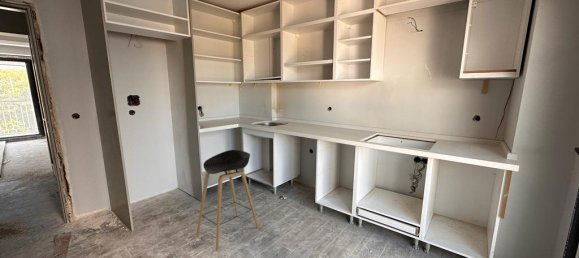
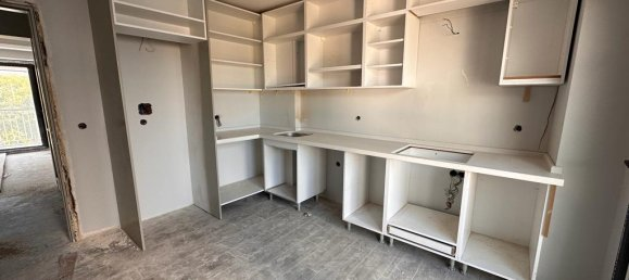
- stool (232, 194)
